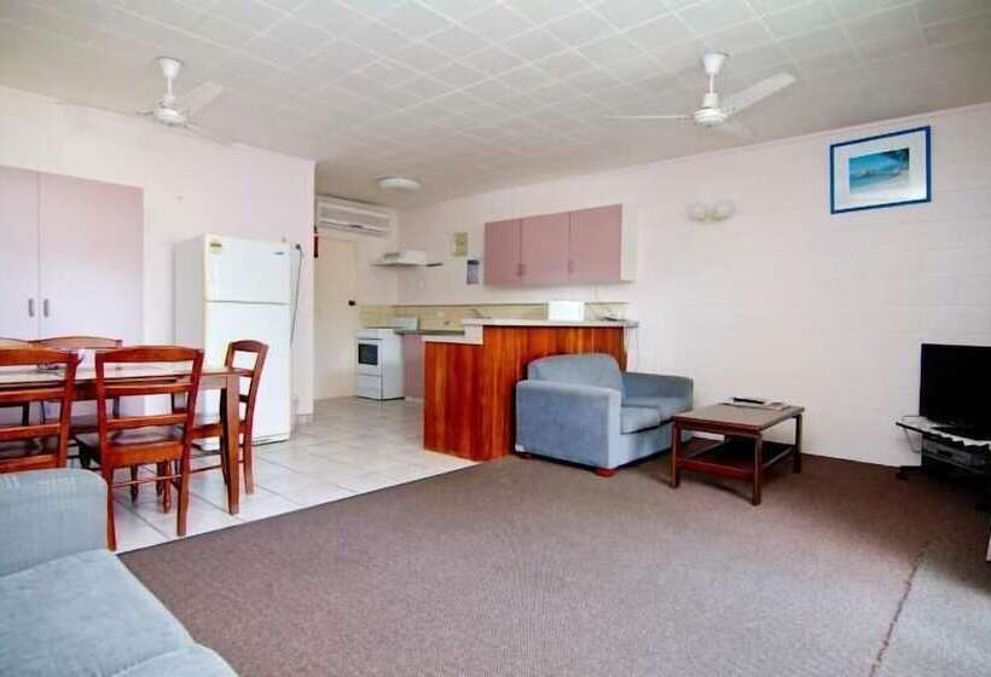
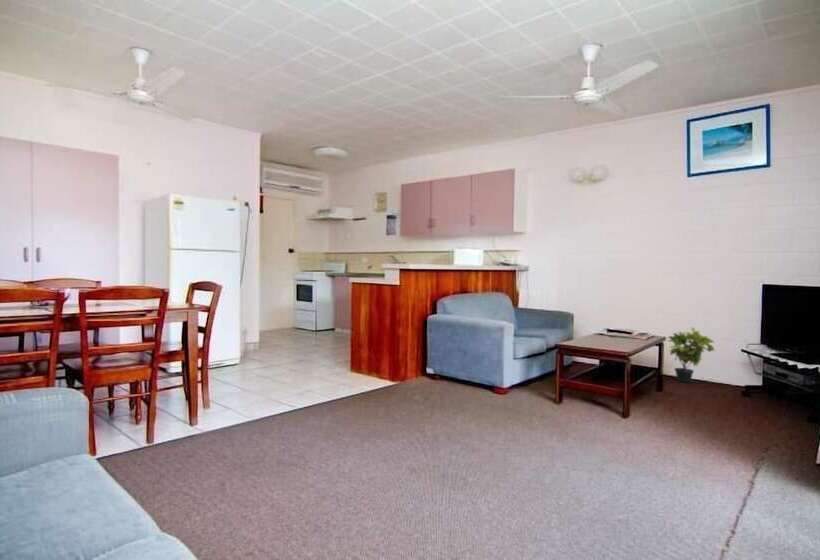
+ potted plant (688, 354)
